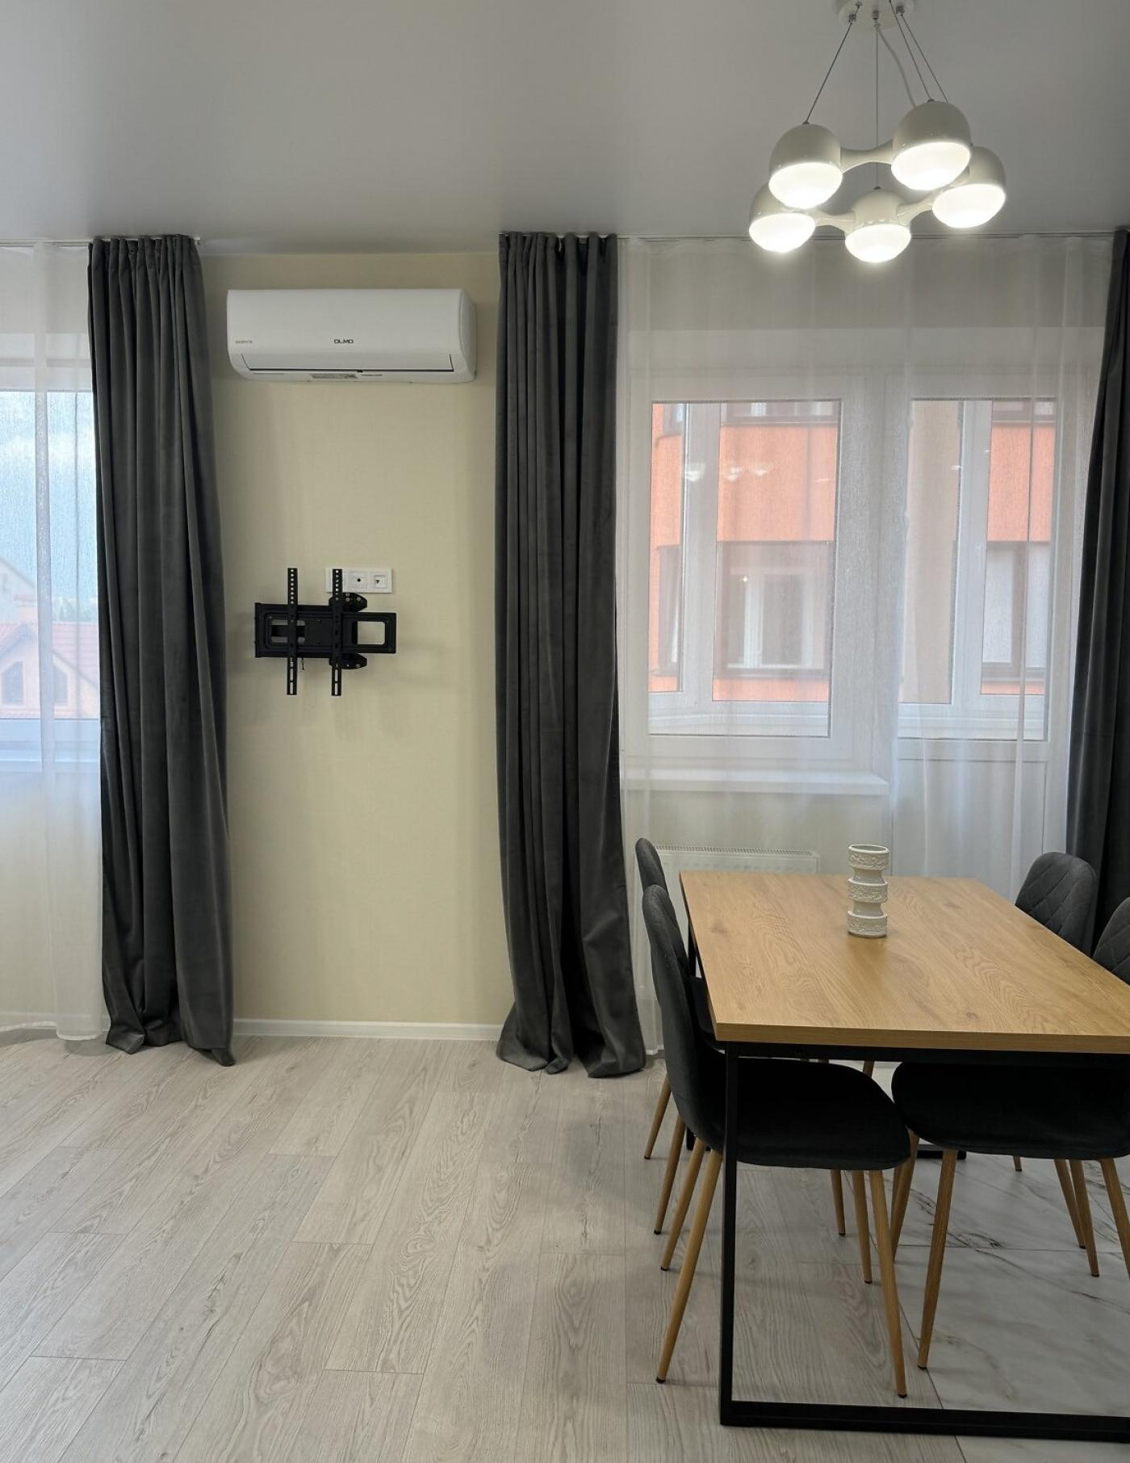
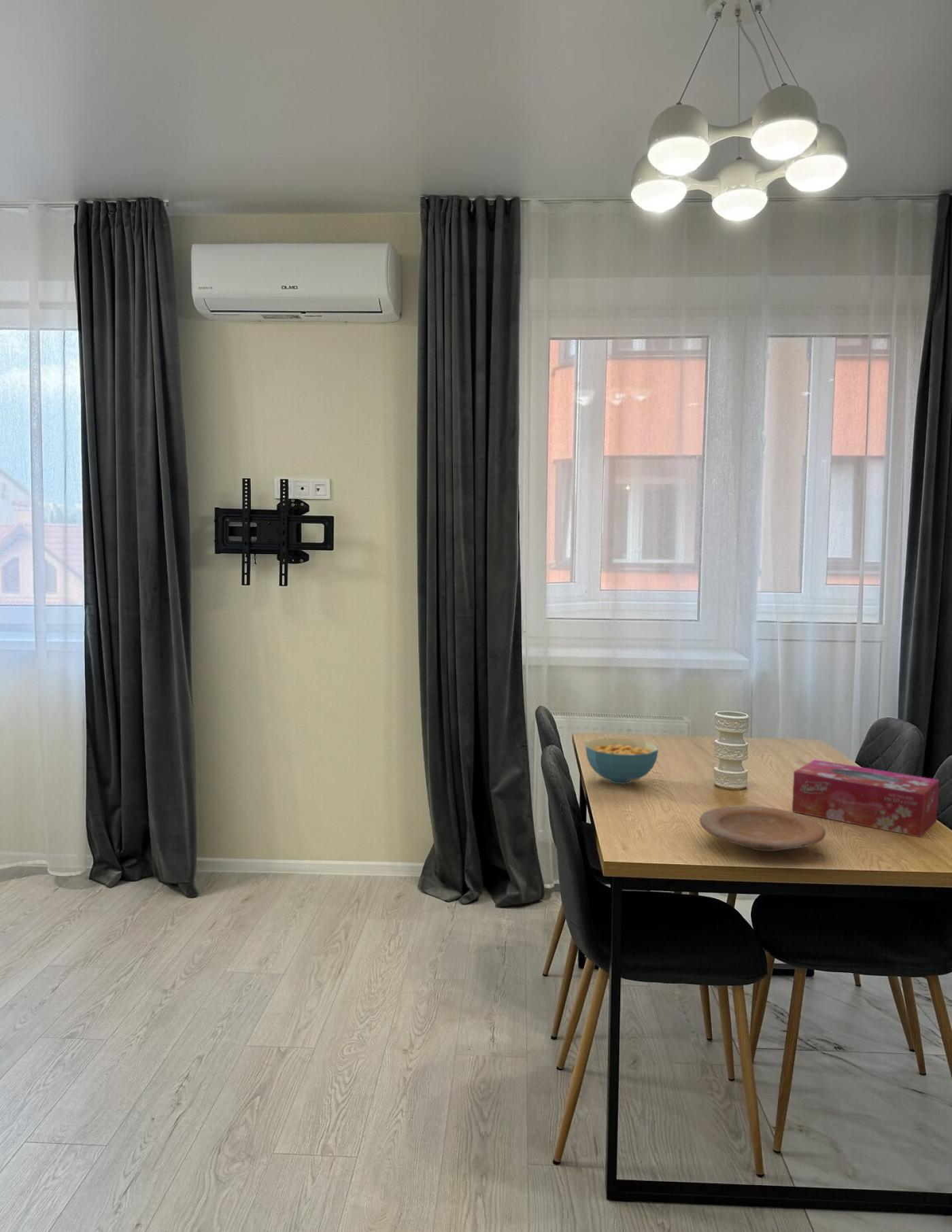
+ tissue box (864, 795)
+ plate (761, 832)
+ cereal bowl (621, 764)
